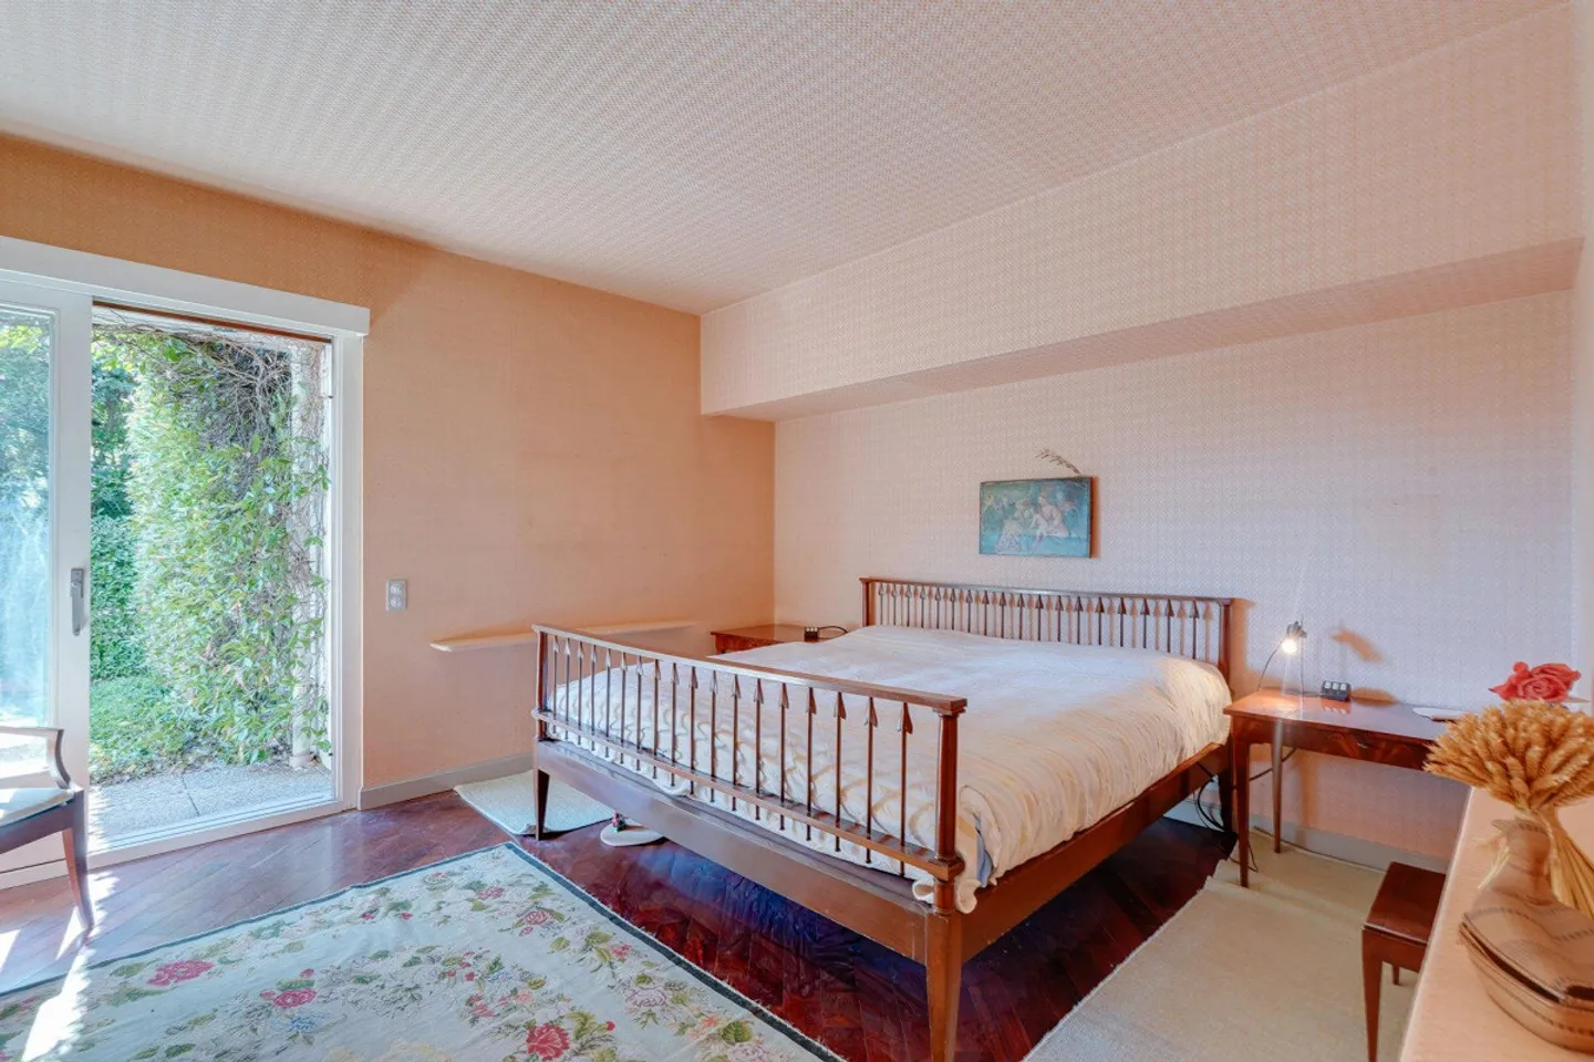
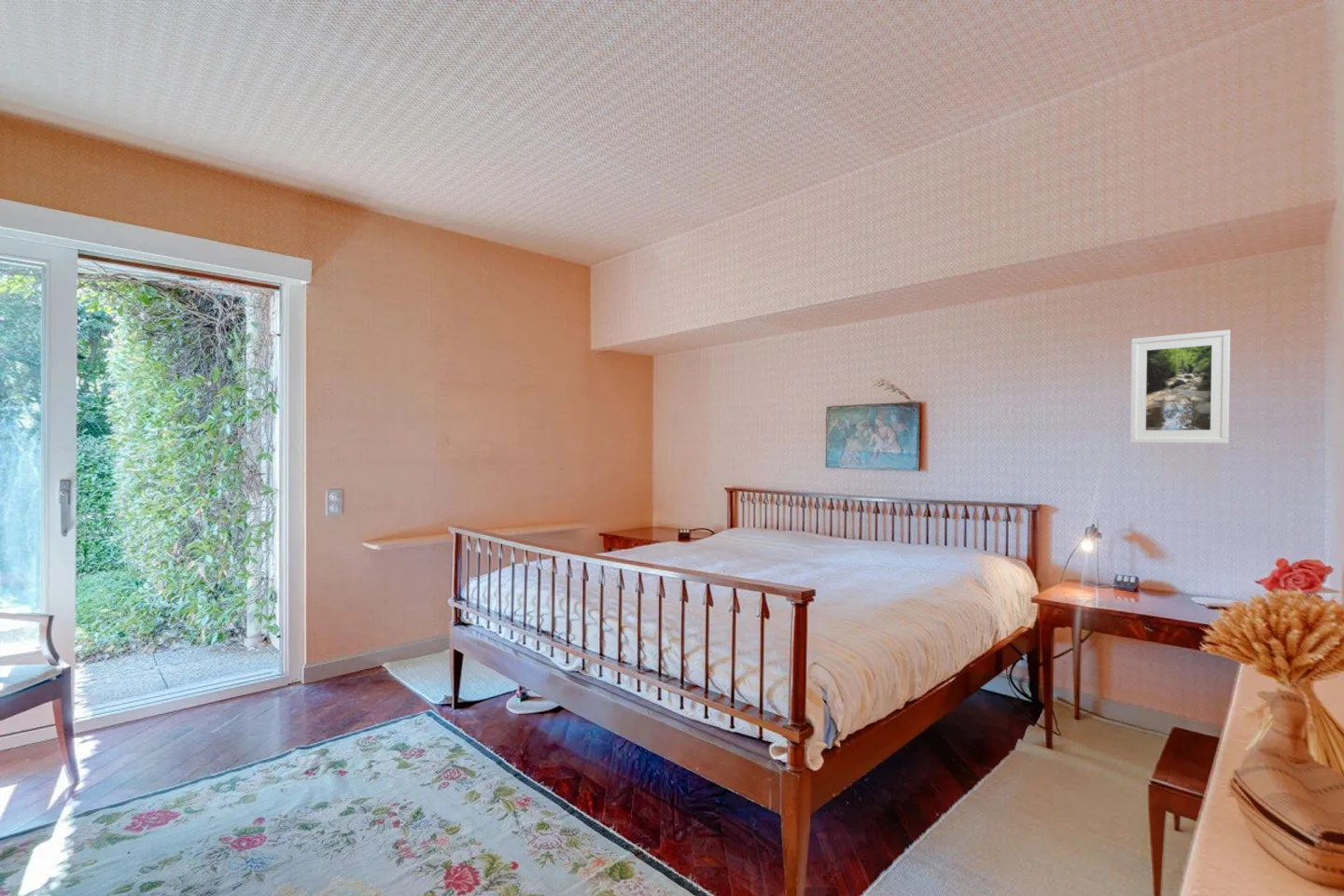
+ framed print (1178, 388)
